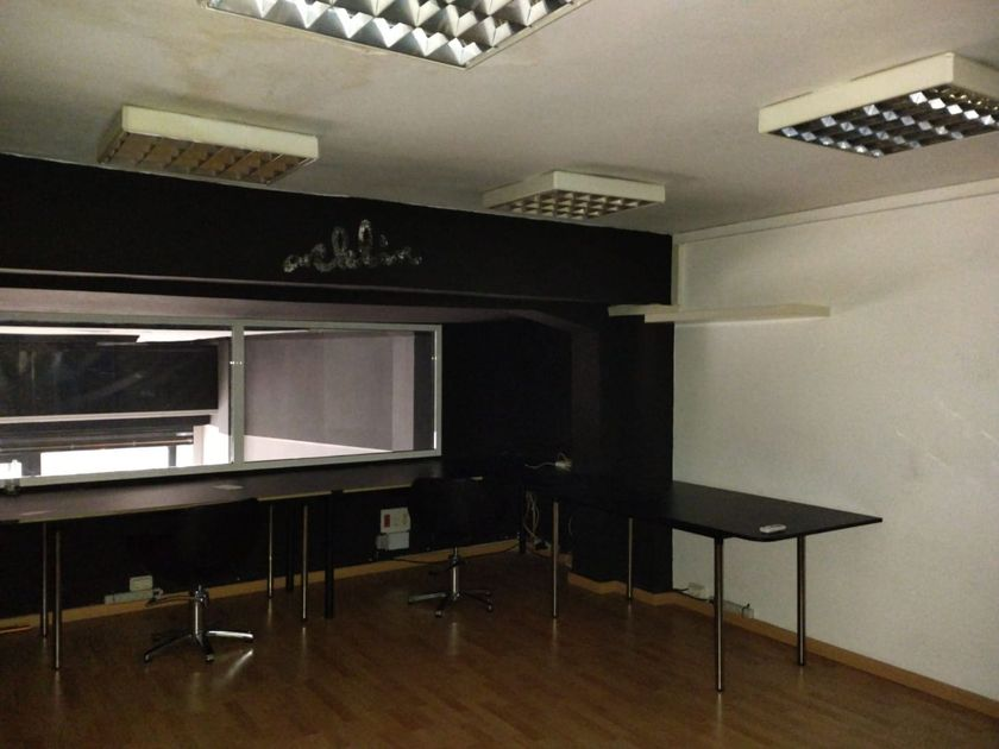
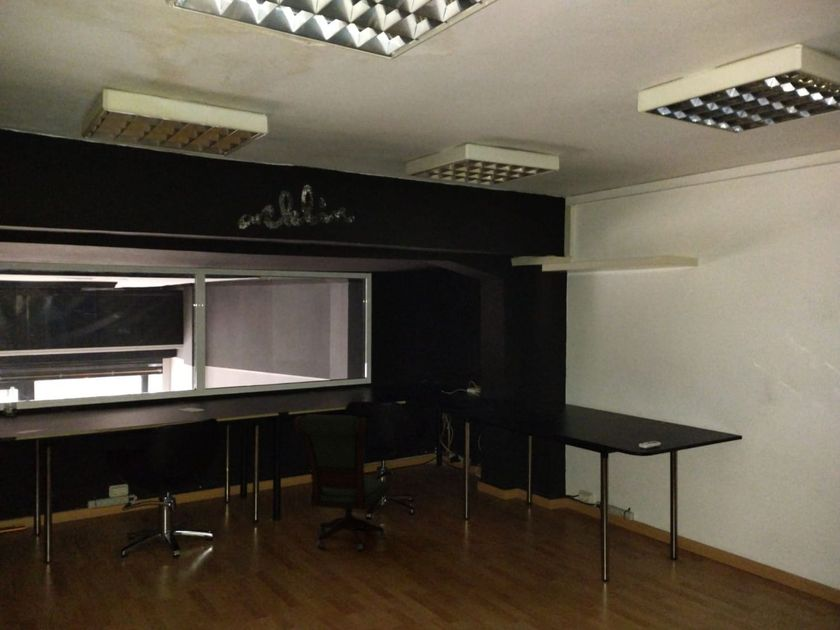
+ office chair (344, 476)
